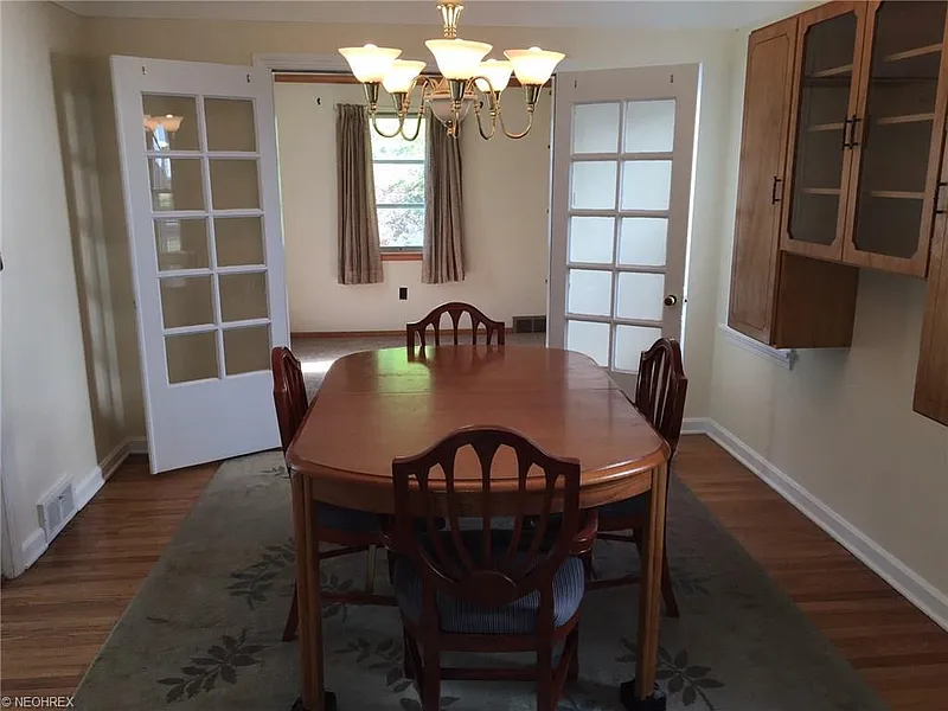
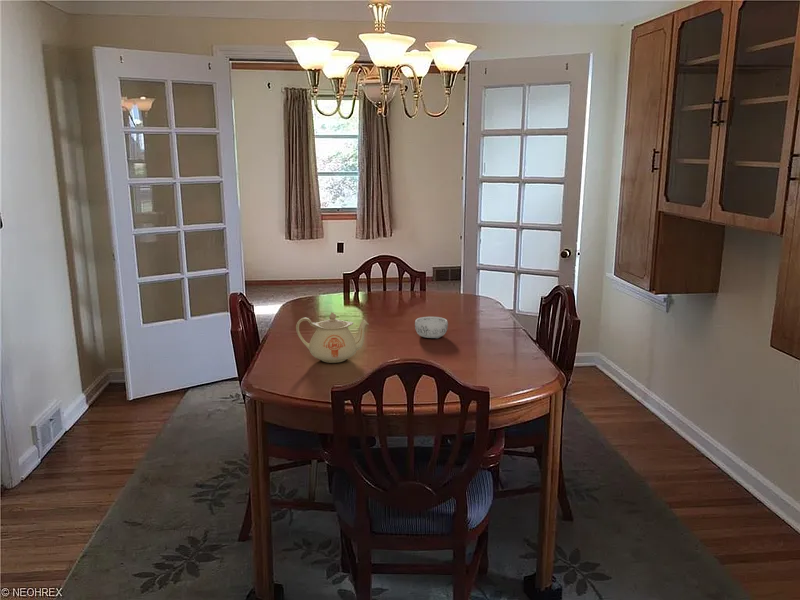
+ teapot (332, 335)
+ decorative bowl (430, 327)
